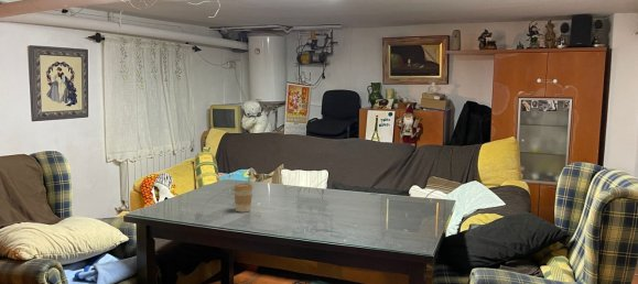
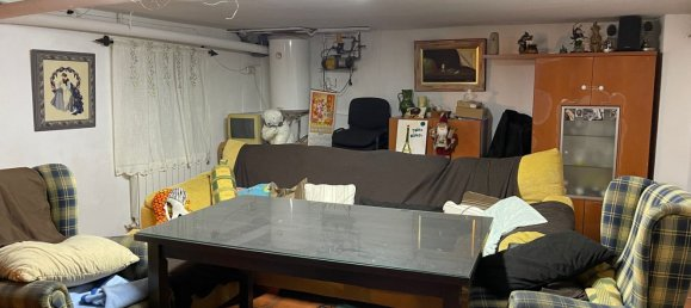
- coffee cup (242, 197)
